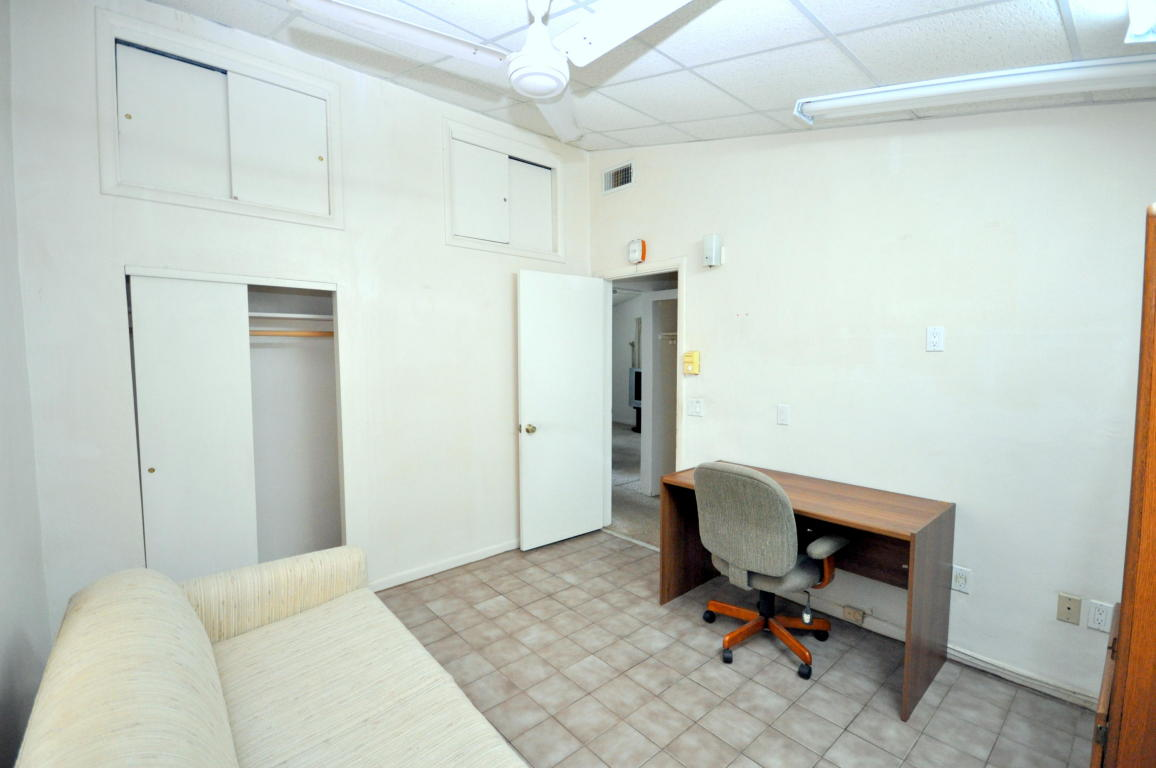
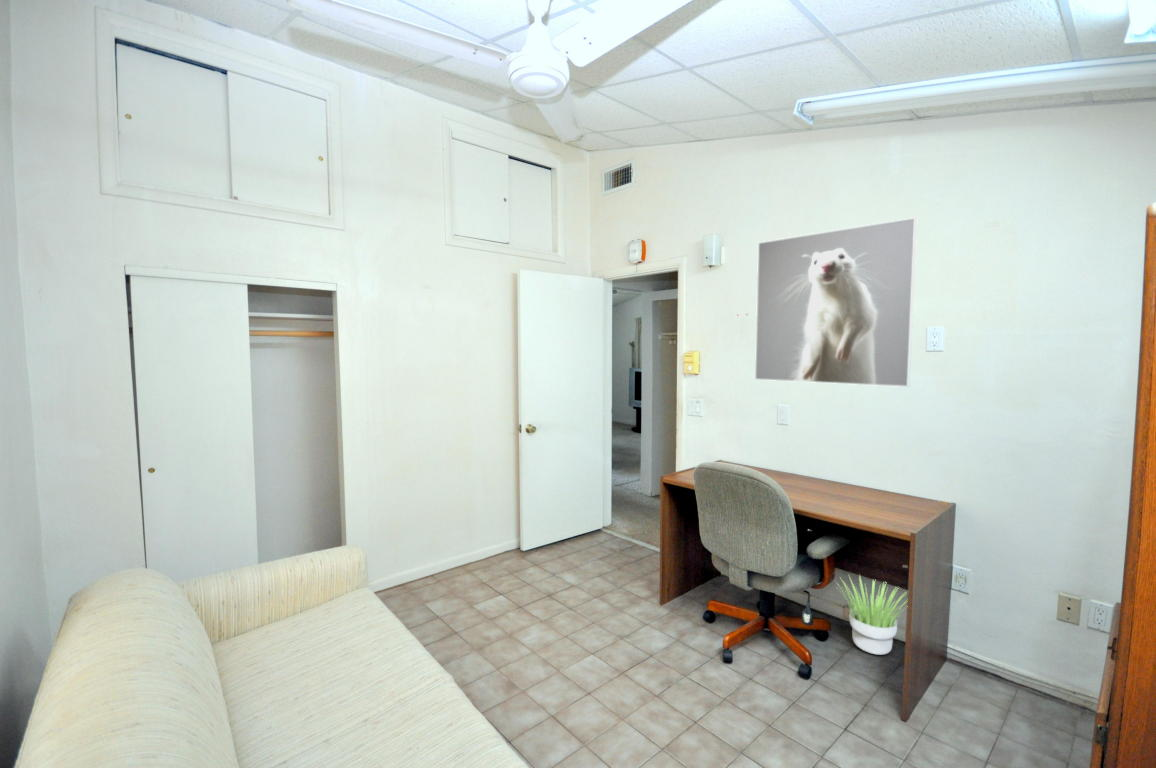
+ potted plant (872, 618)
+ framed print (826, 307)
